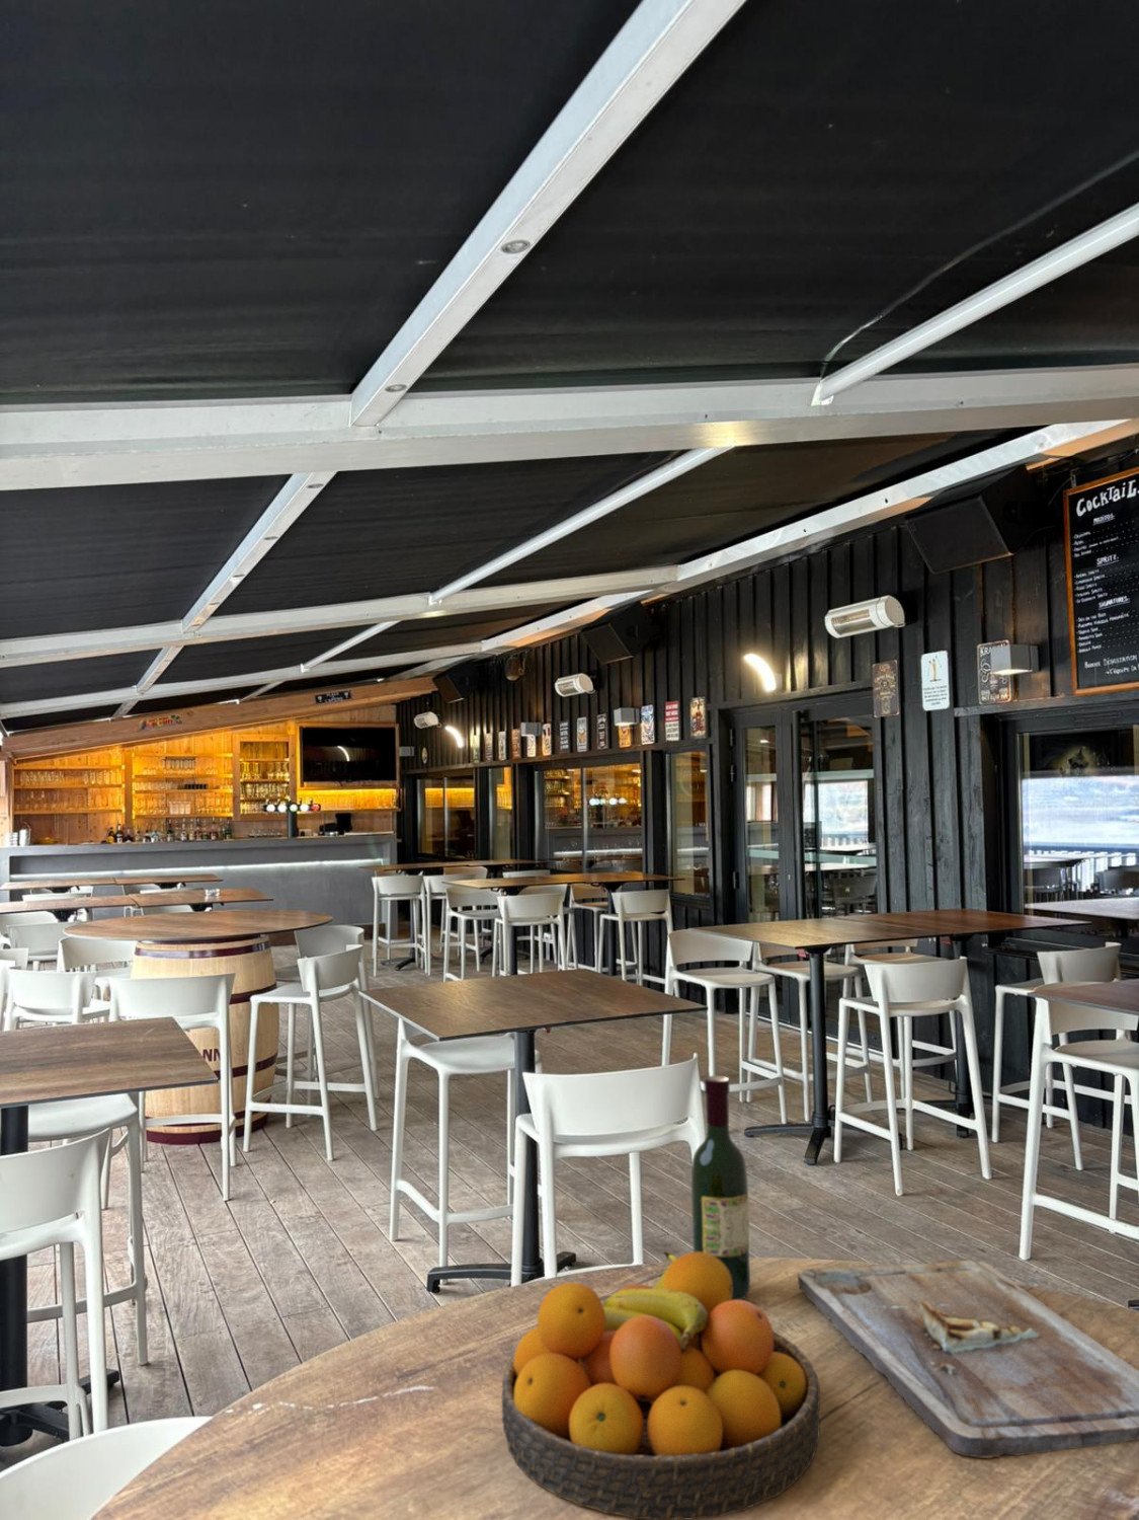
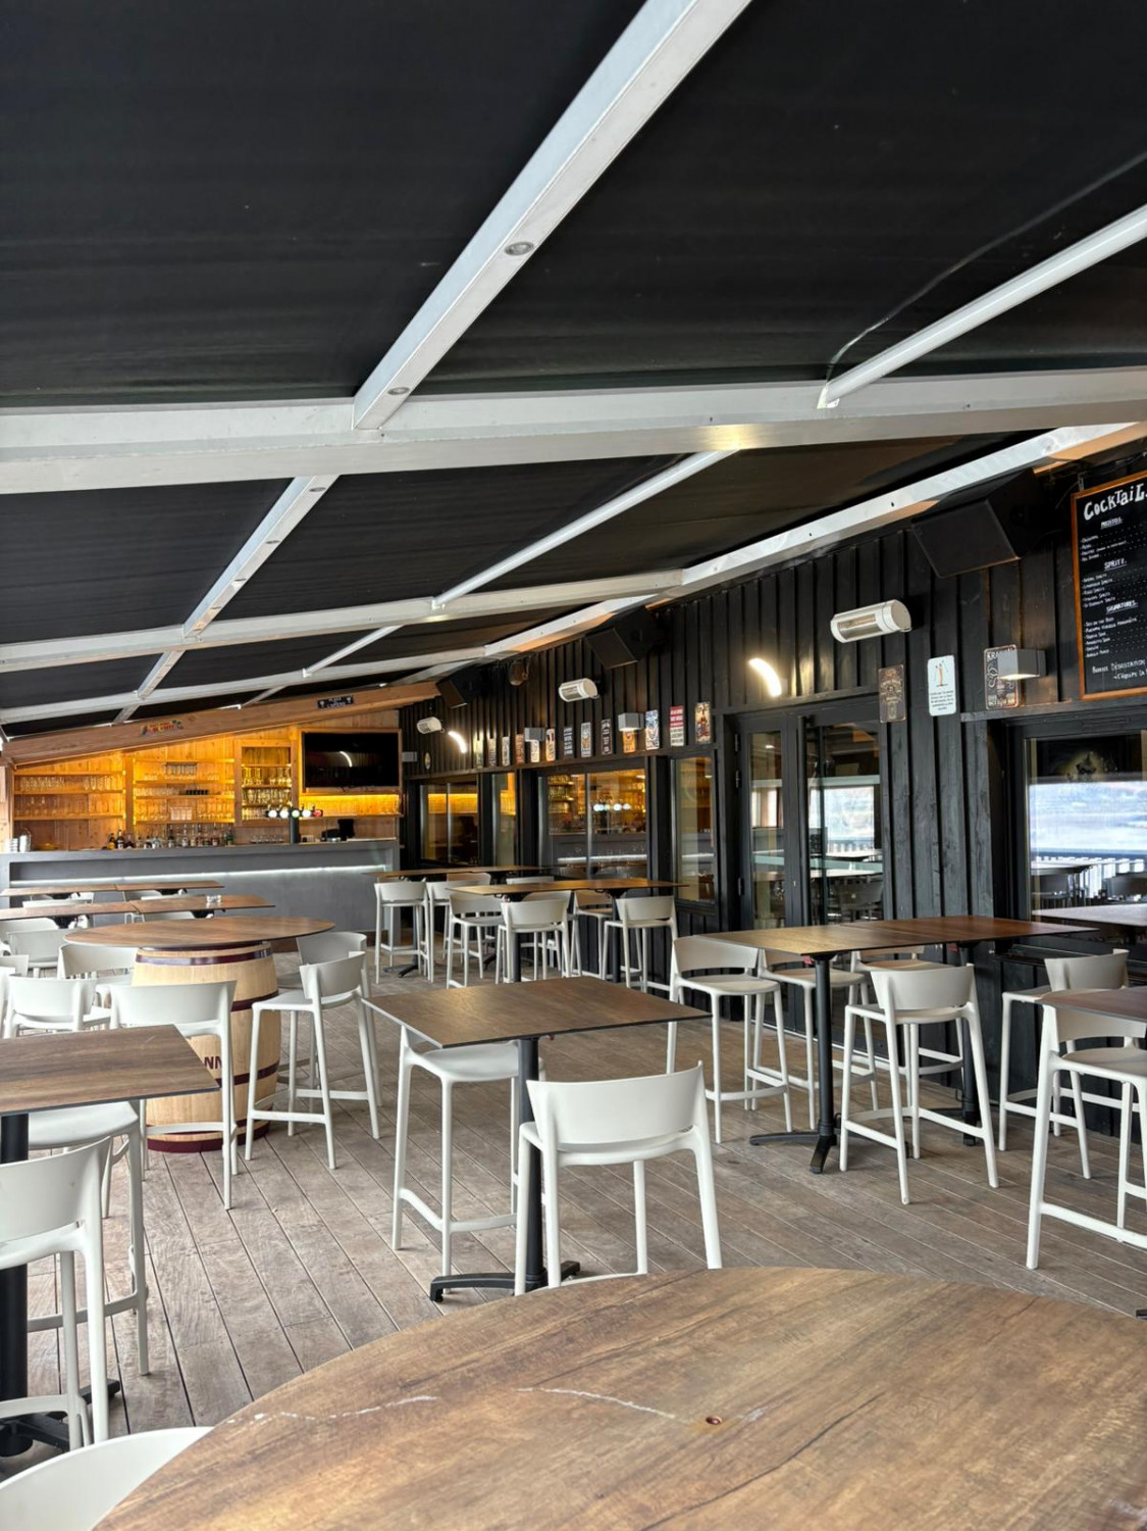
- wine bottle (719, 1186)
- cutting board (972, 1323)
- fruit bowl (657, 1351)
